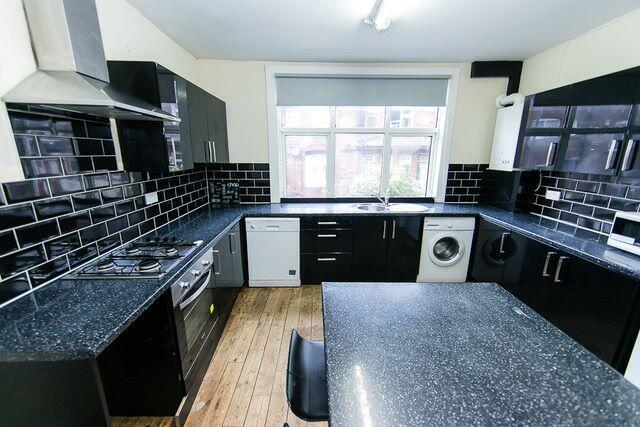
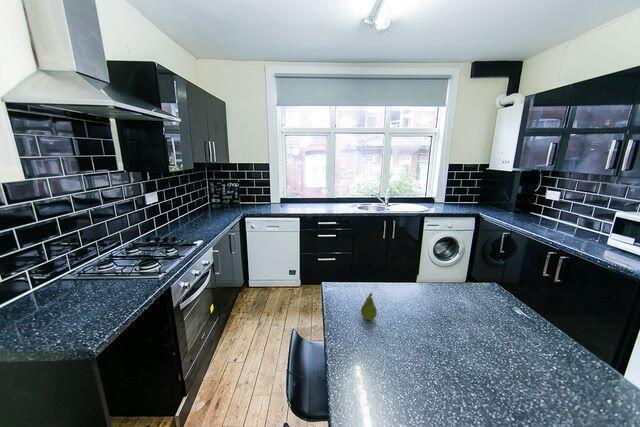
+ fruit (369, 306)
